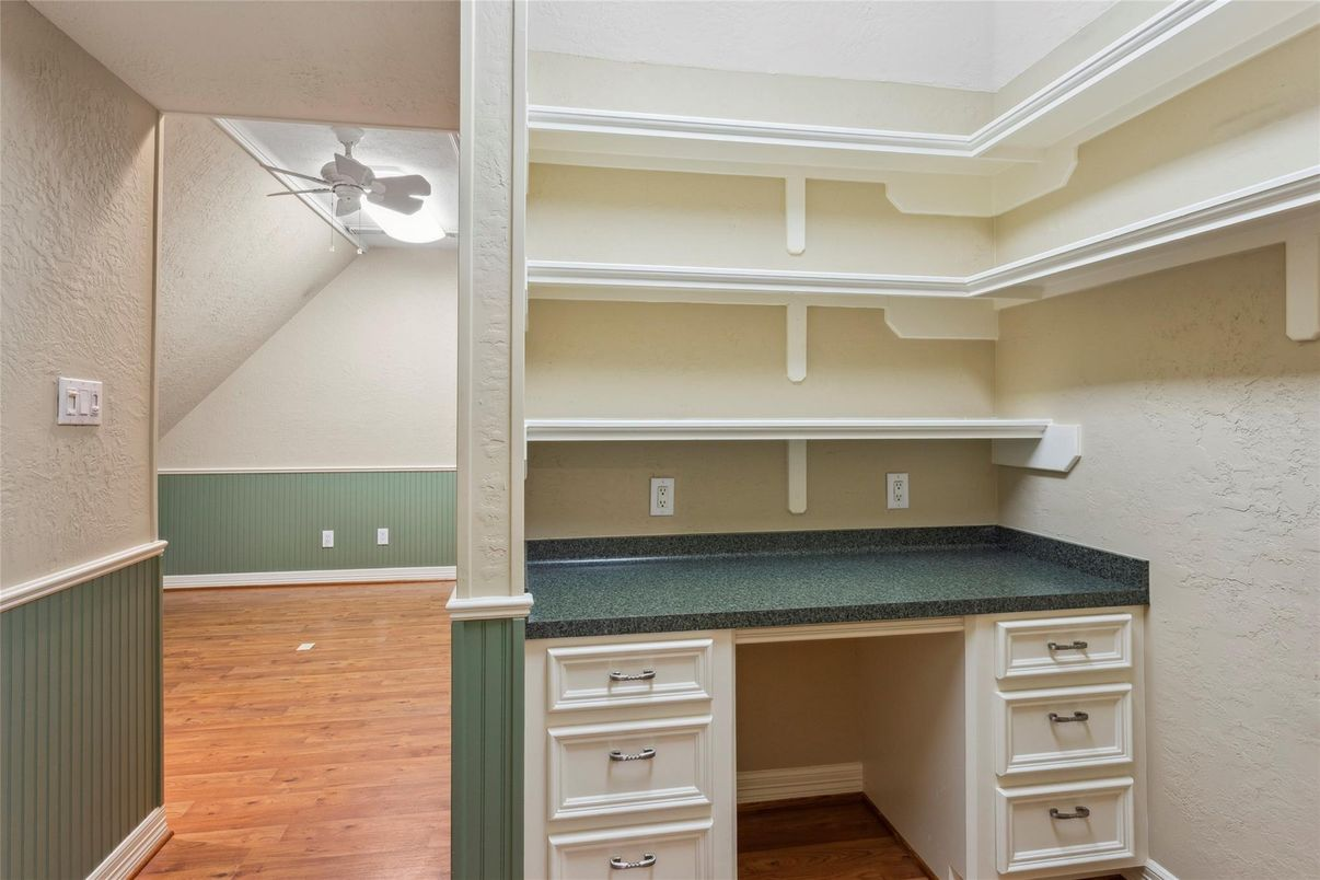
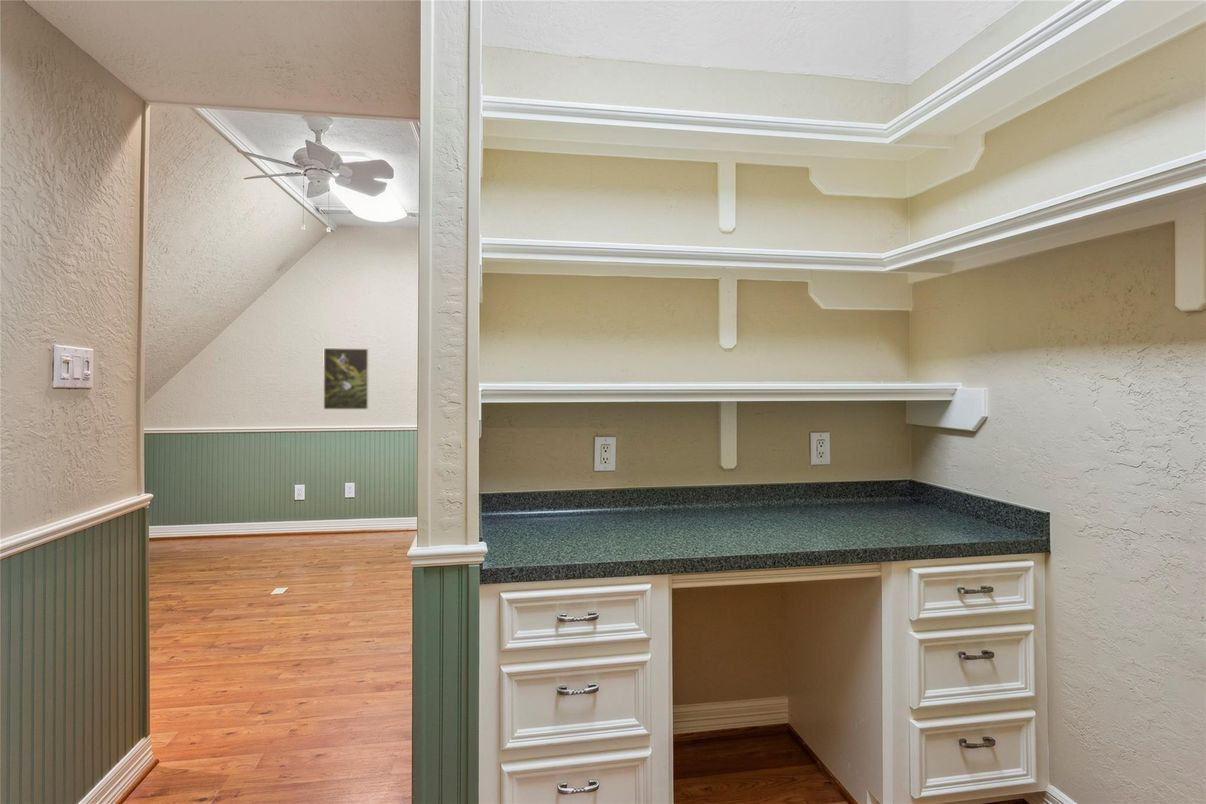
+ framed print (346, 378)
